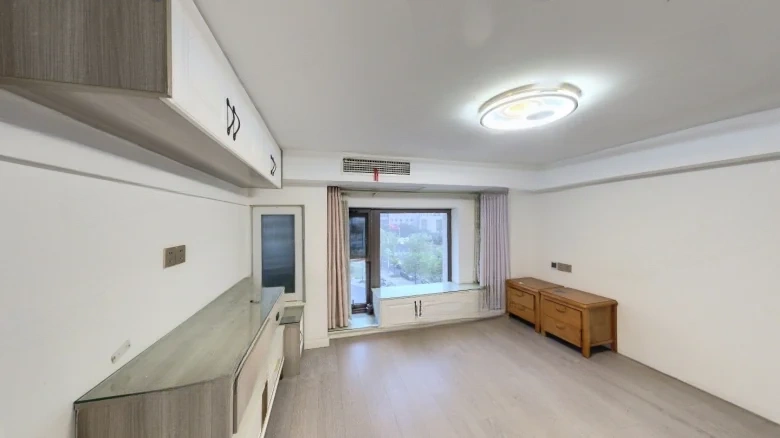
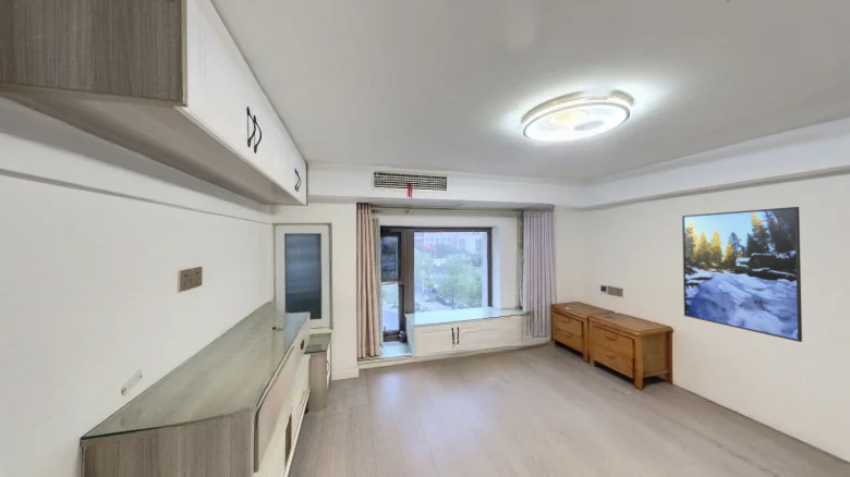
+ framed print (732, 269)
